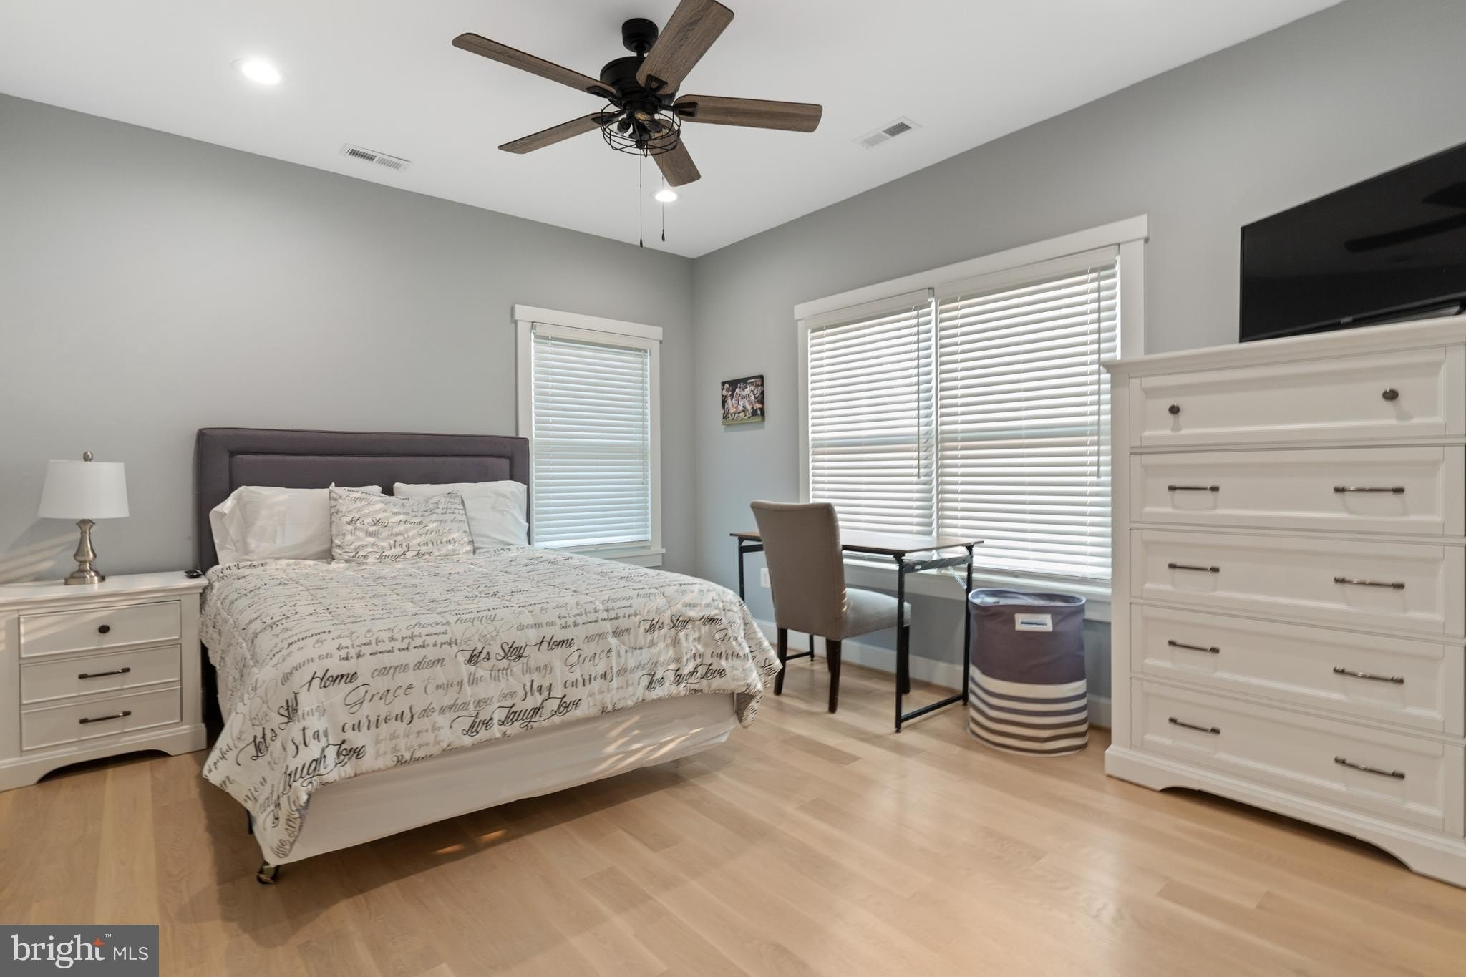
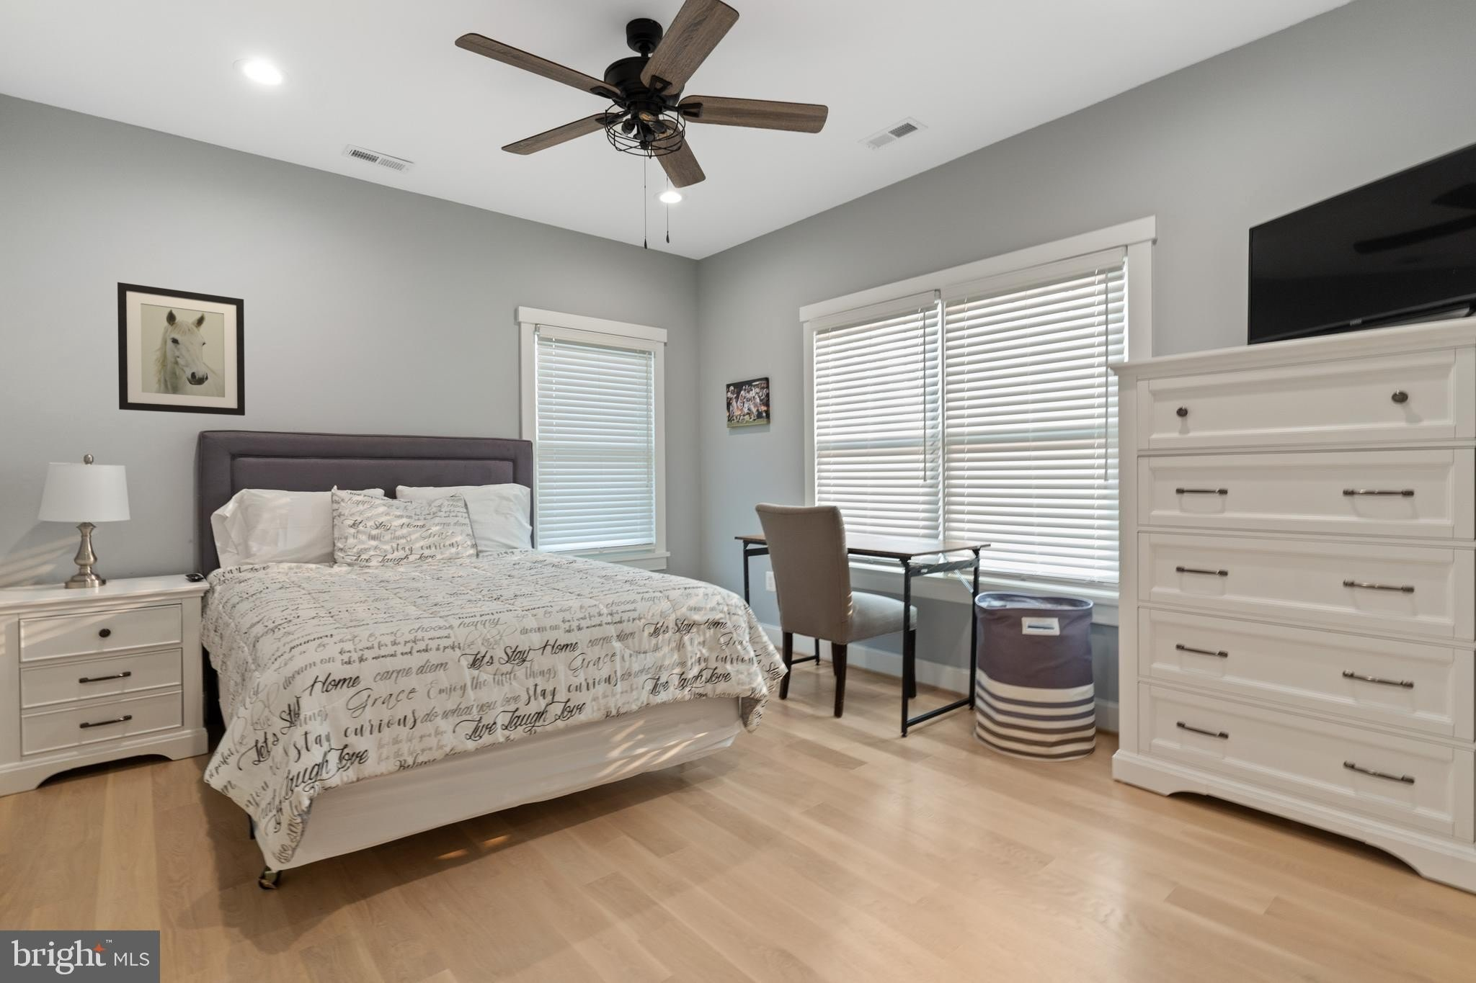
+ wall art (183, 352)
